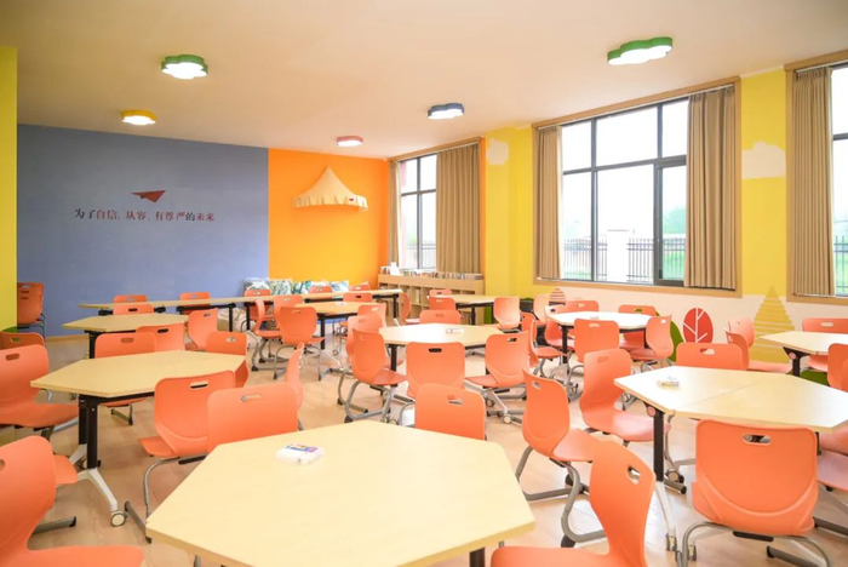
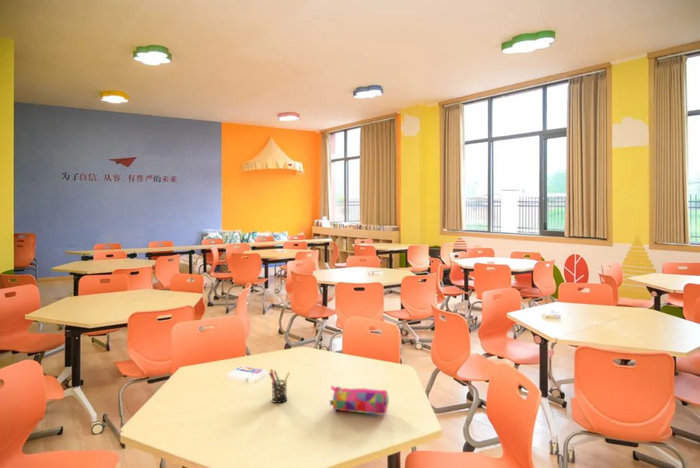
+ pencil case (359, 399)
+ pen holder (278, 385)
